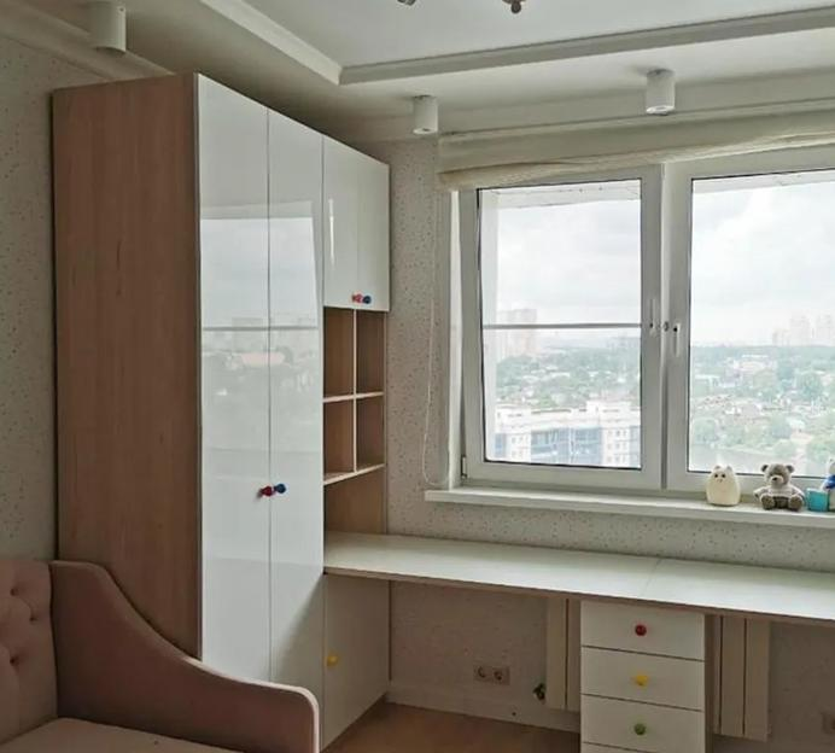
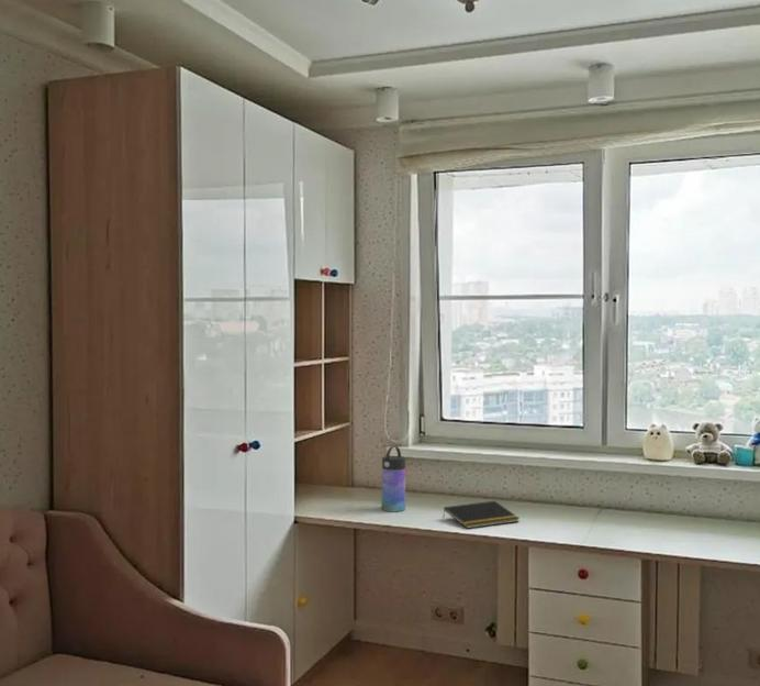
+ water bottle (393, 477)
+ notepad (481, 513)
